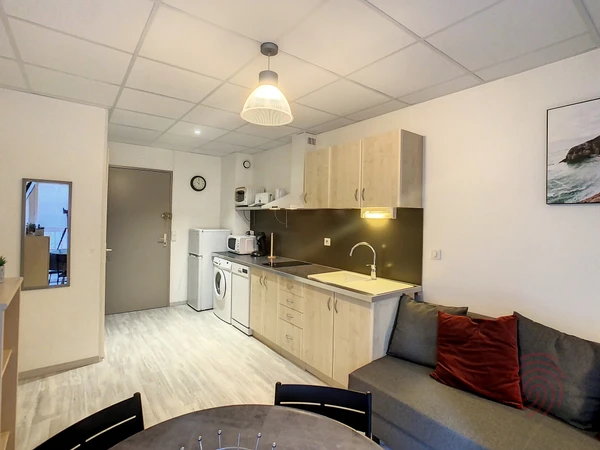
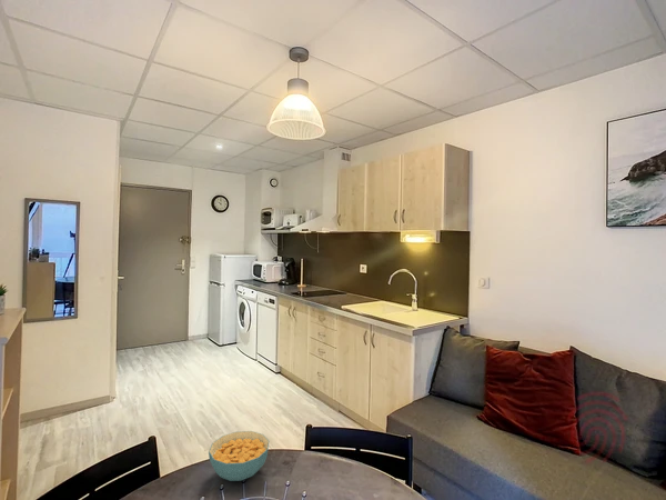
+ cereal bowl (239, 460)
